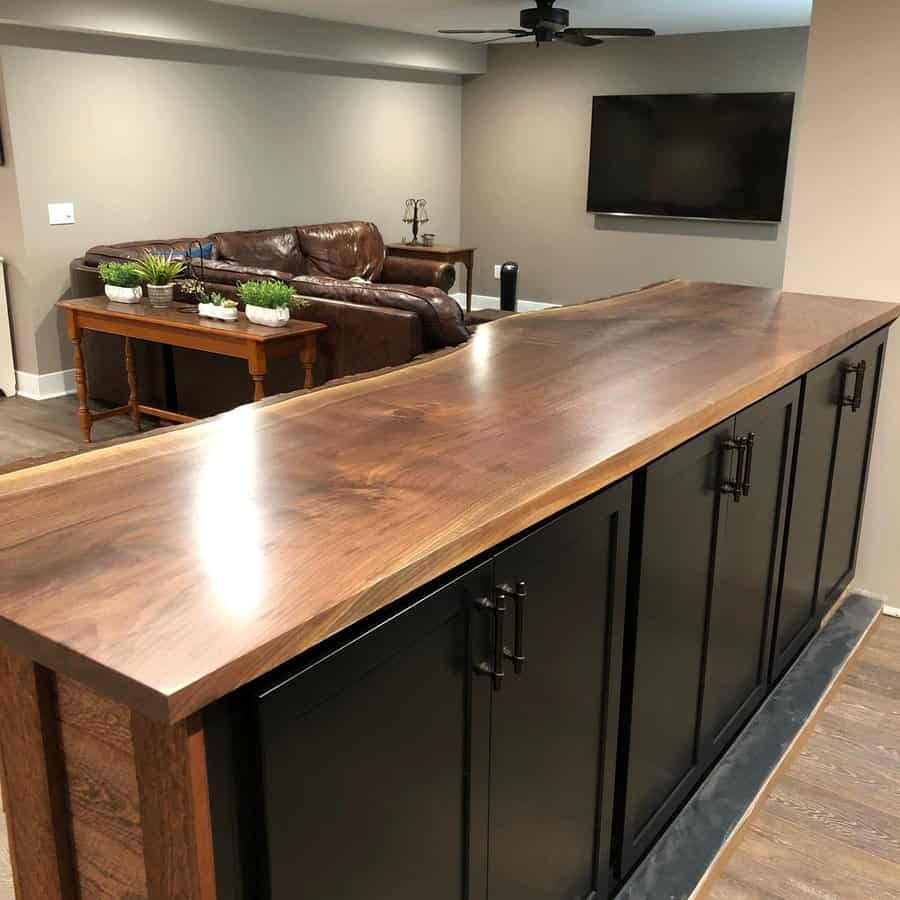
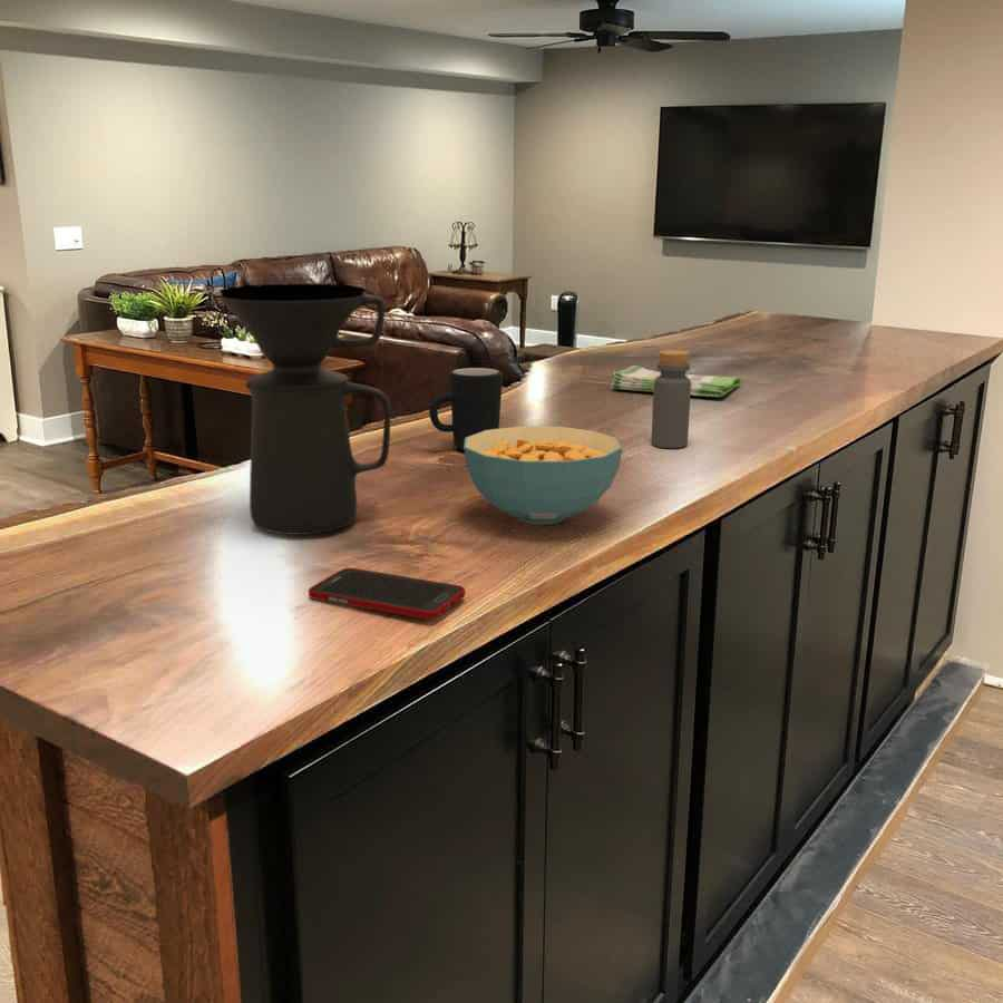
+ cell phone (387, 593)
+ bottle (671, 398)
+ cereal bowl (542, 480)
+ mug (465, 411)
+ dish towel (685, 376)
+ coffee maker (299, 408)
